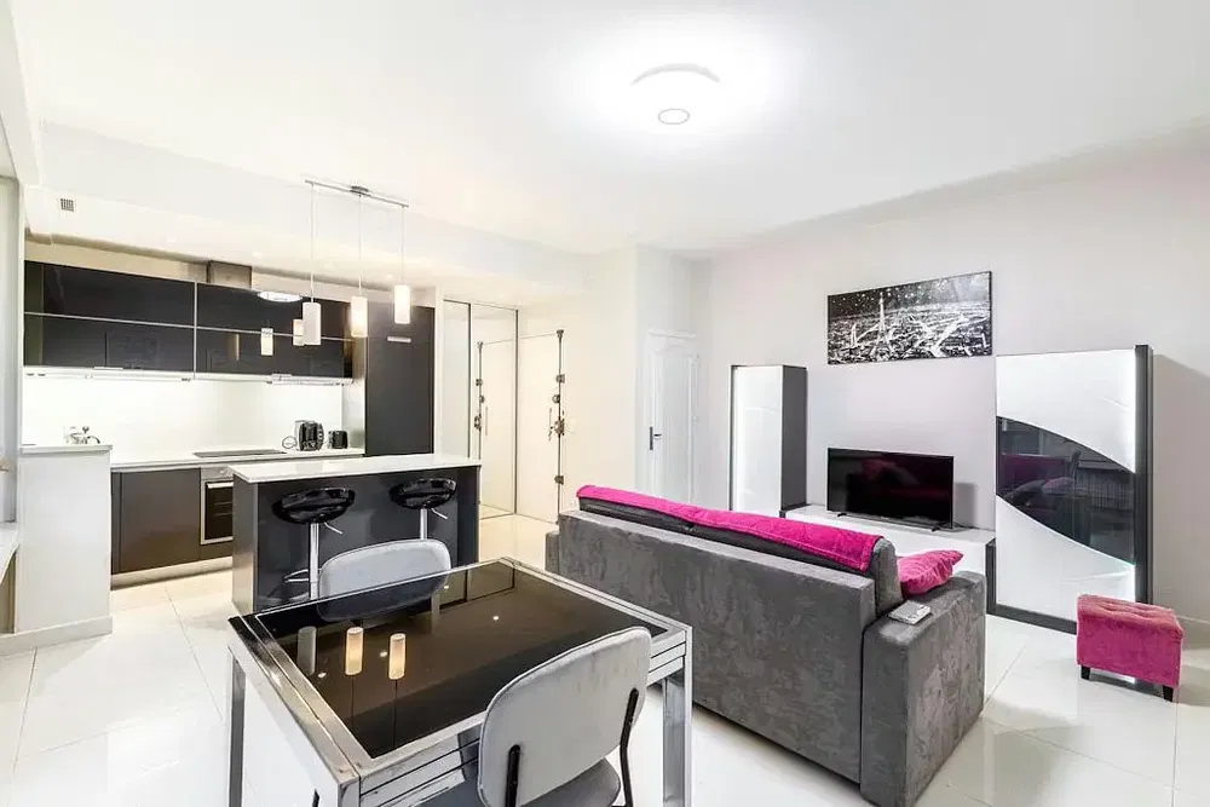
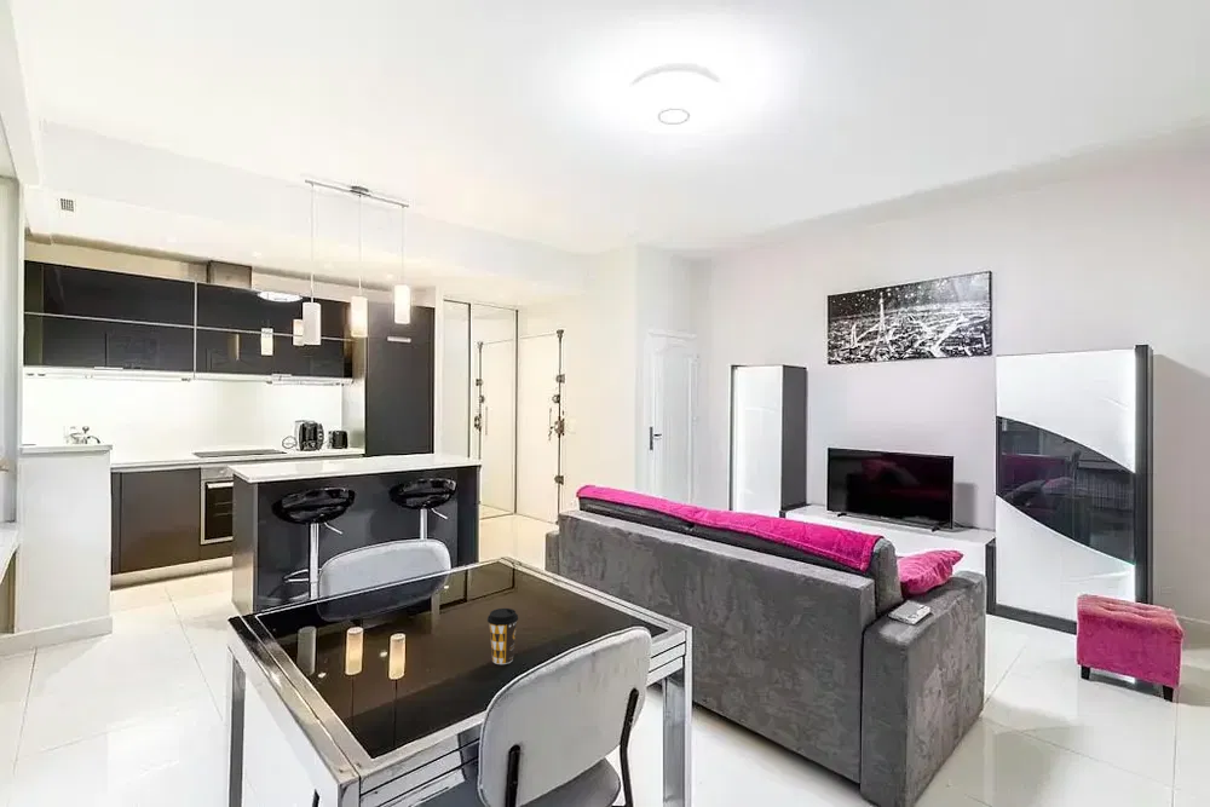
+ coffee cup (502, 635)
